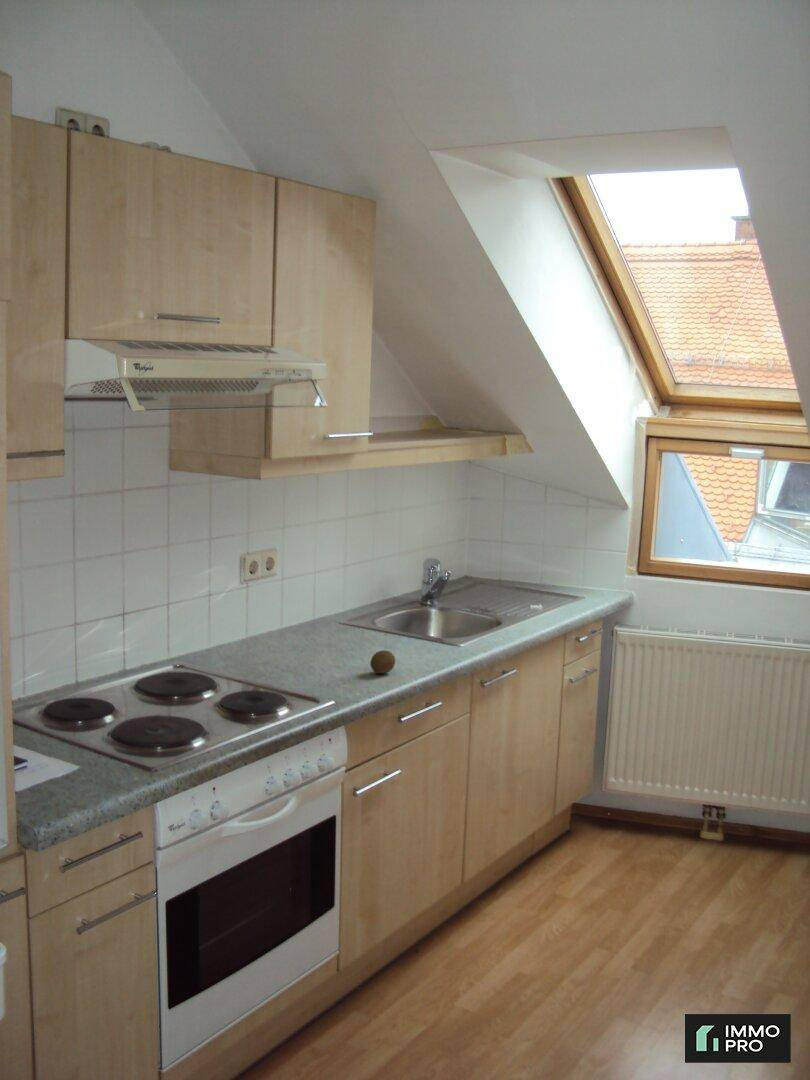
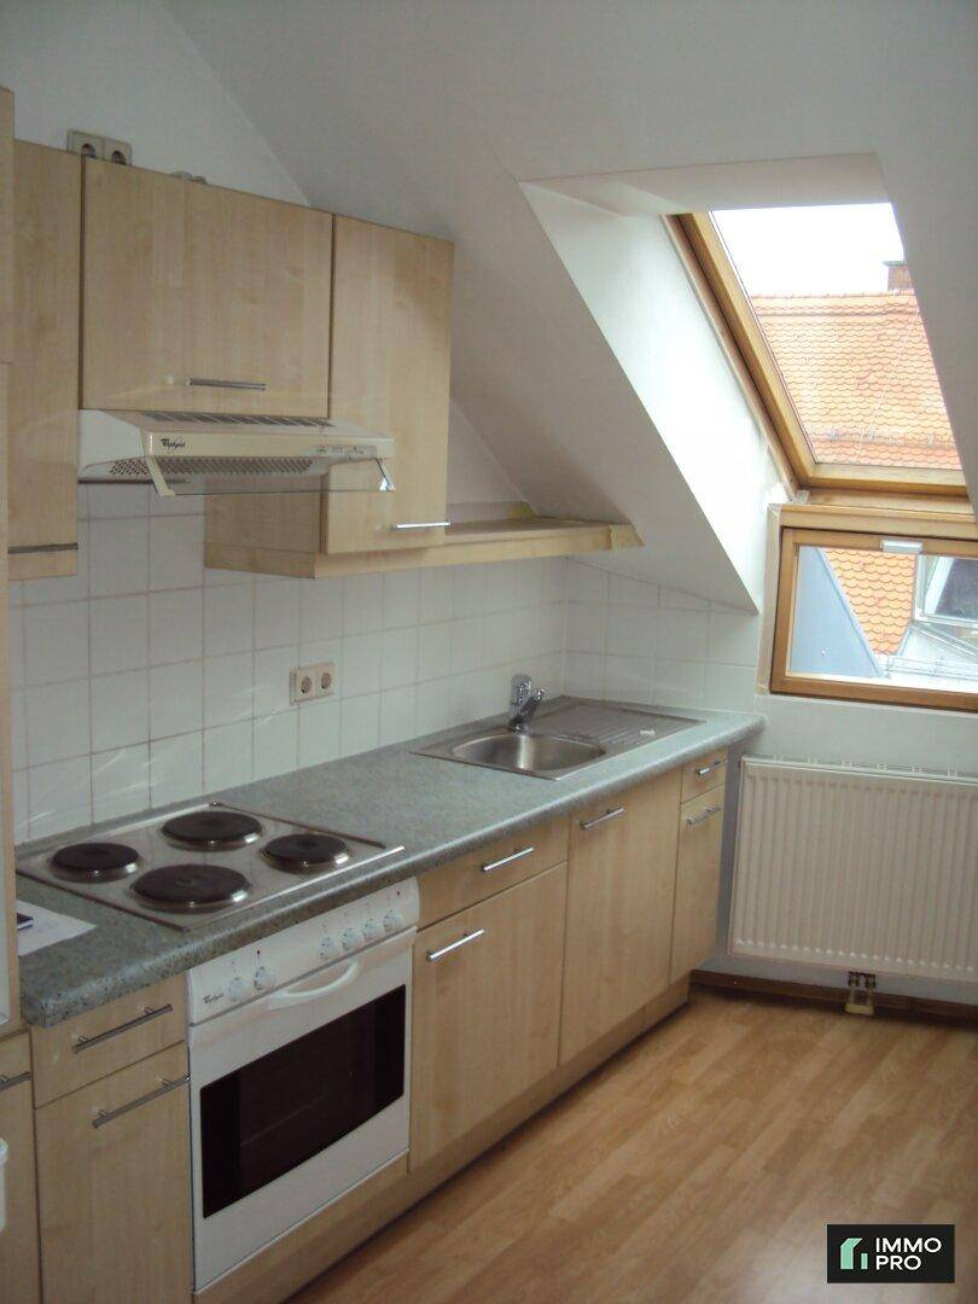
- fruit (382, 662)
